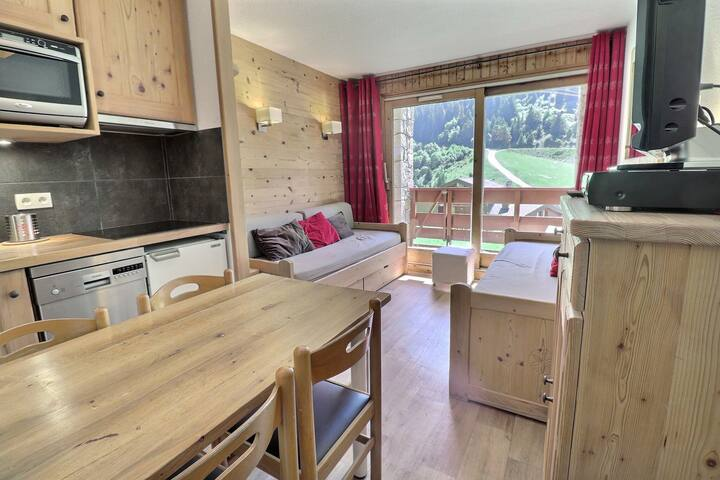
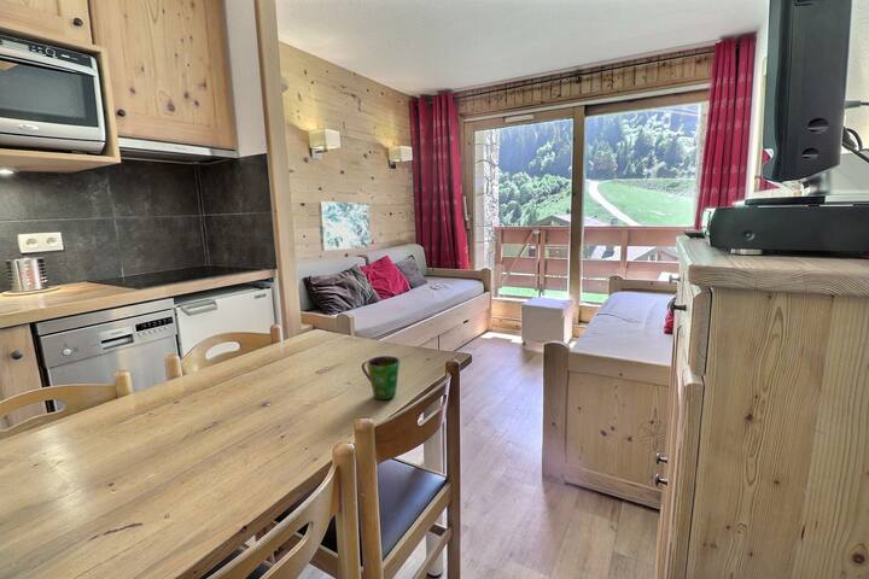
+ wall art (345, 226)
+ cup (379, 378)
